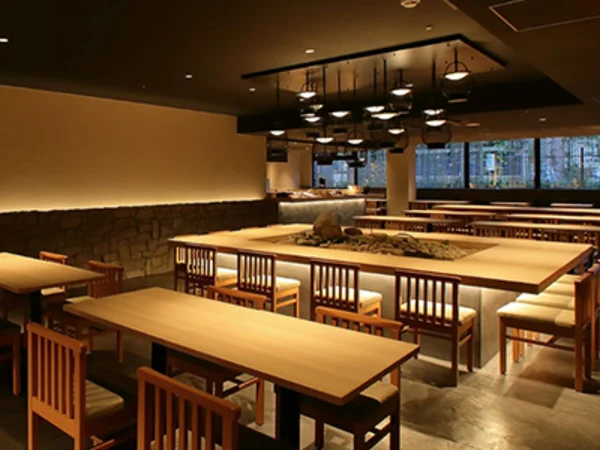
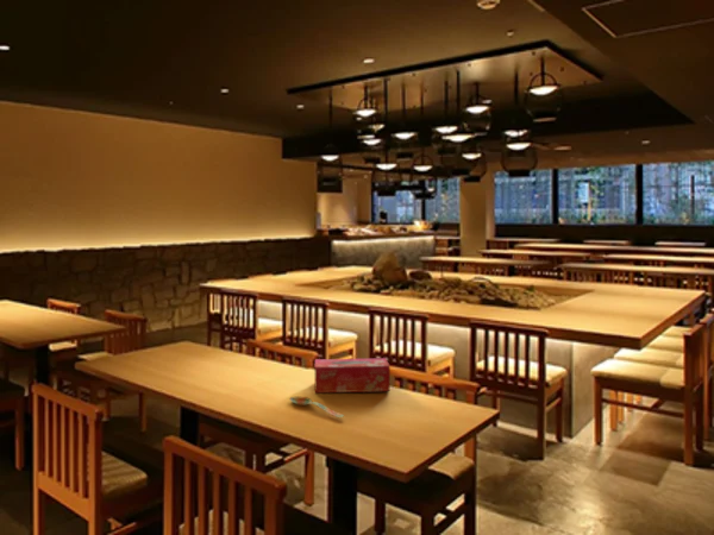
+ spoon (315, 404)
+ tissue box (351, 374)
